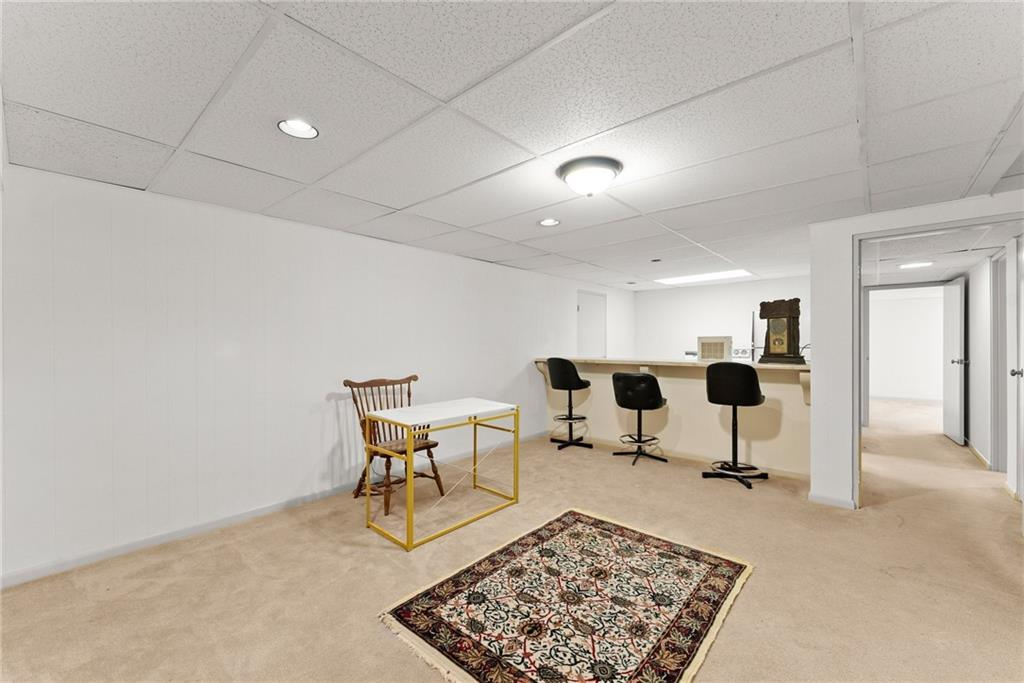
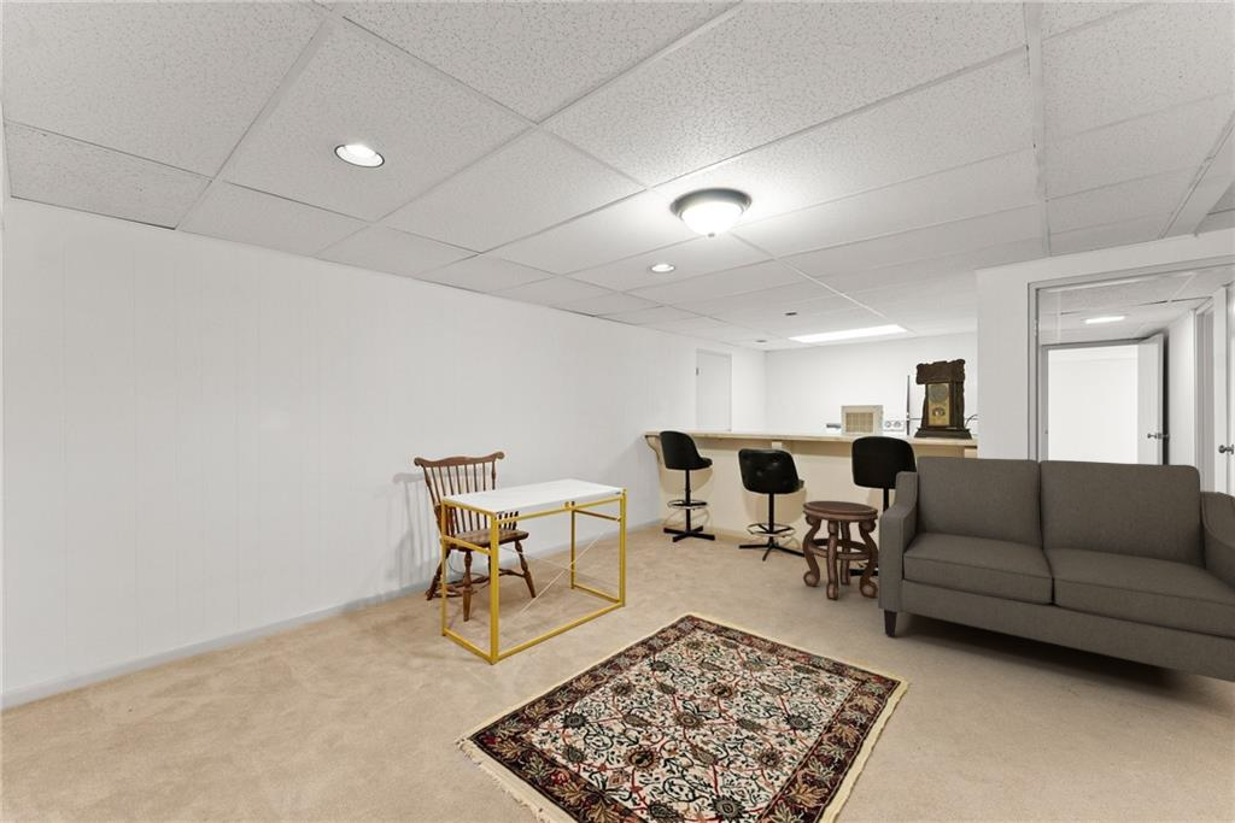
+ side table (839, 546)
+ sofa (1044, 551)
